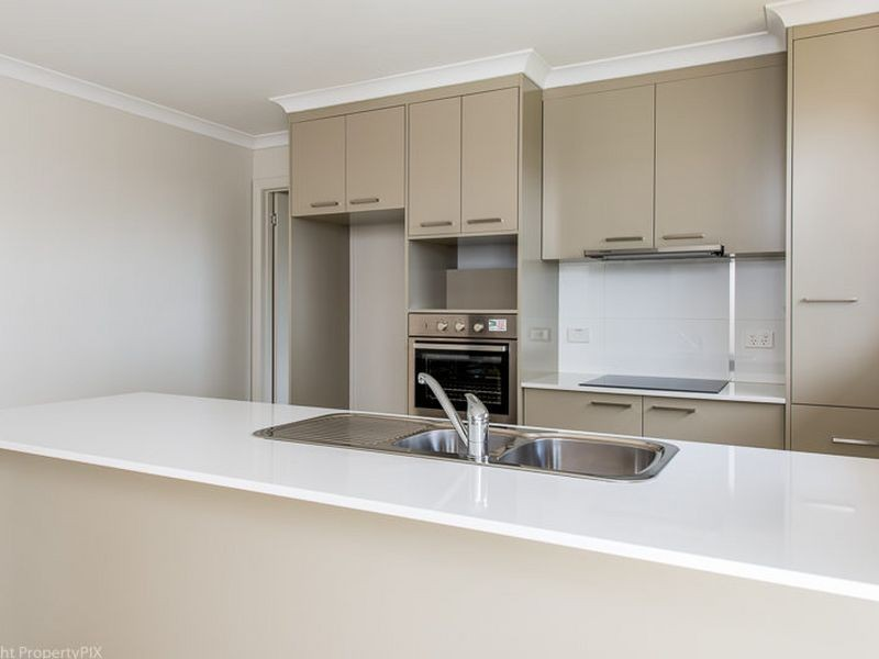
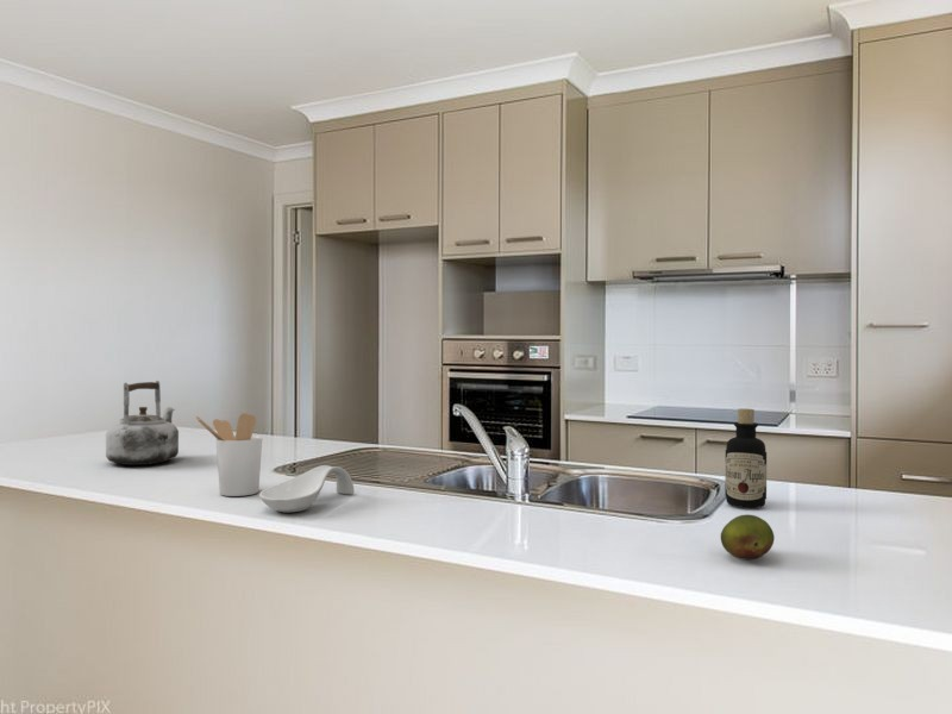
+ spoon rest (309, 487)
+ utensil holder (227, 452)
+ fruit (747, 536)
+ bottle (745, 457)
+ kettle (148, 420)
